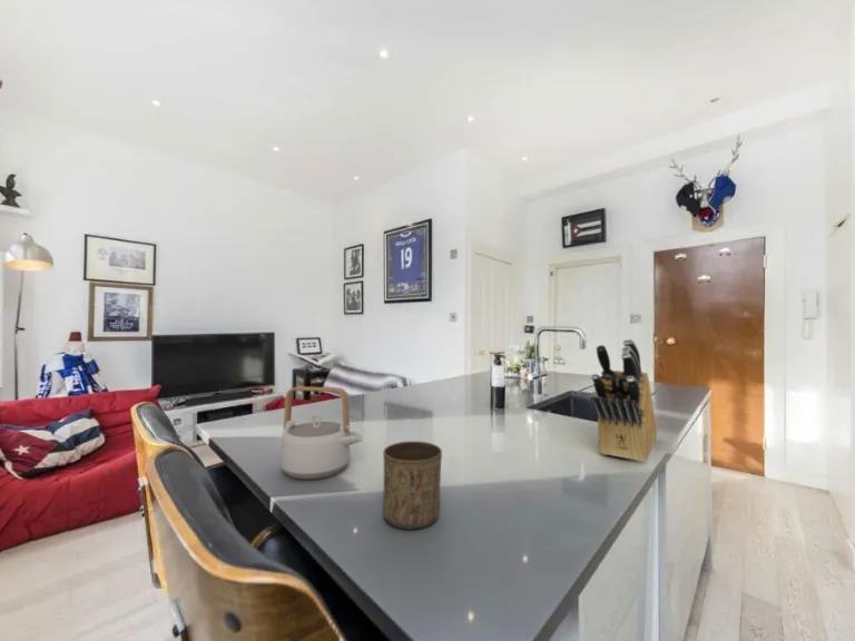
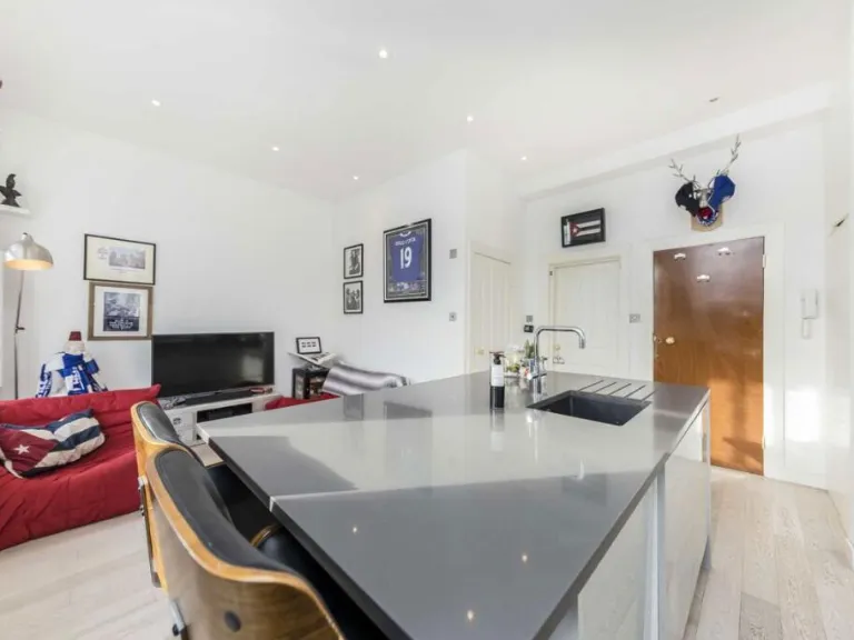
- knife block (626, 394)
- cup (412, 482)
- teapot (322, 427)
